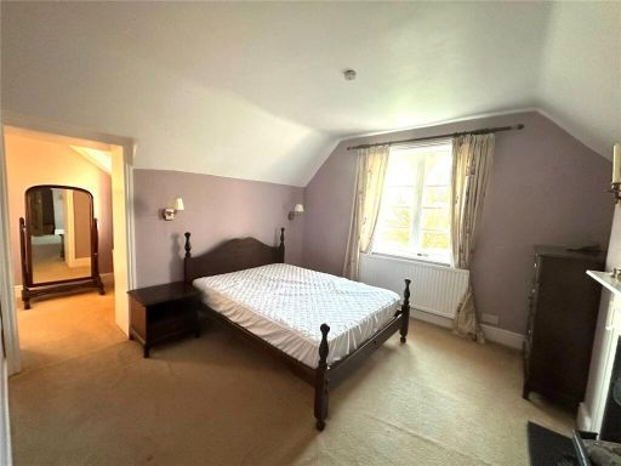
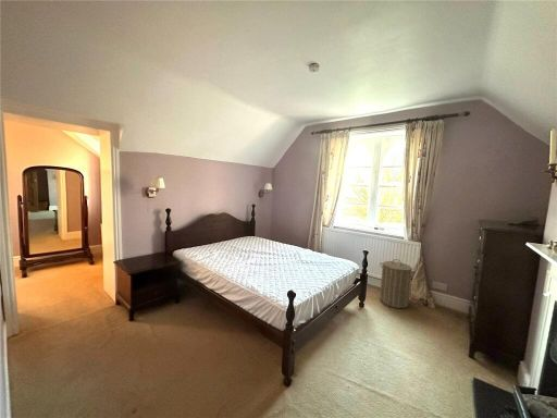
+ laundry hamper (395, 281)
